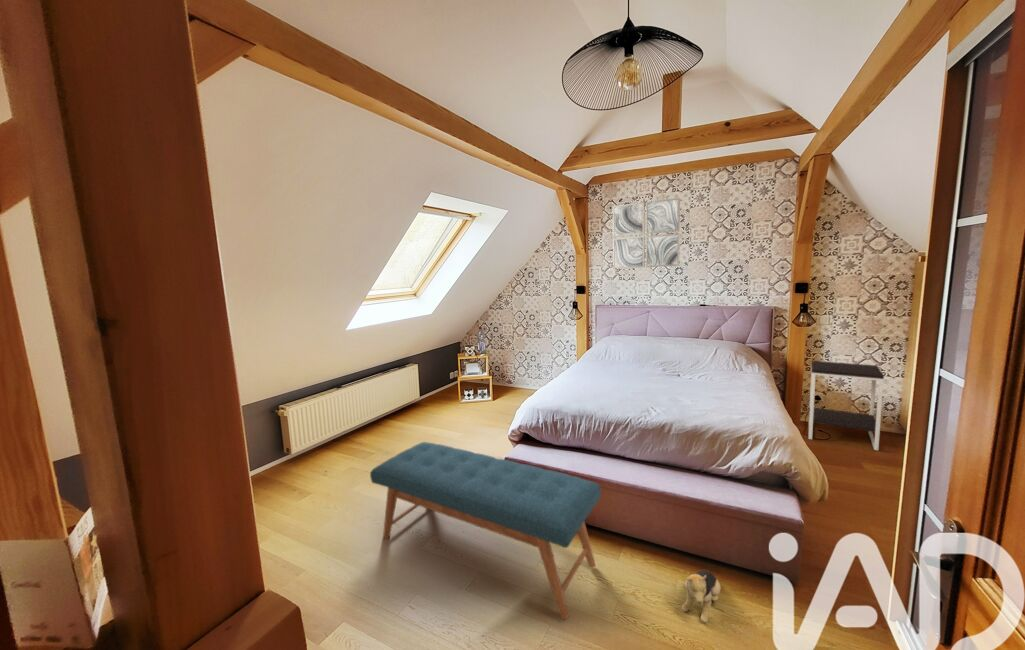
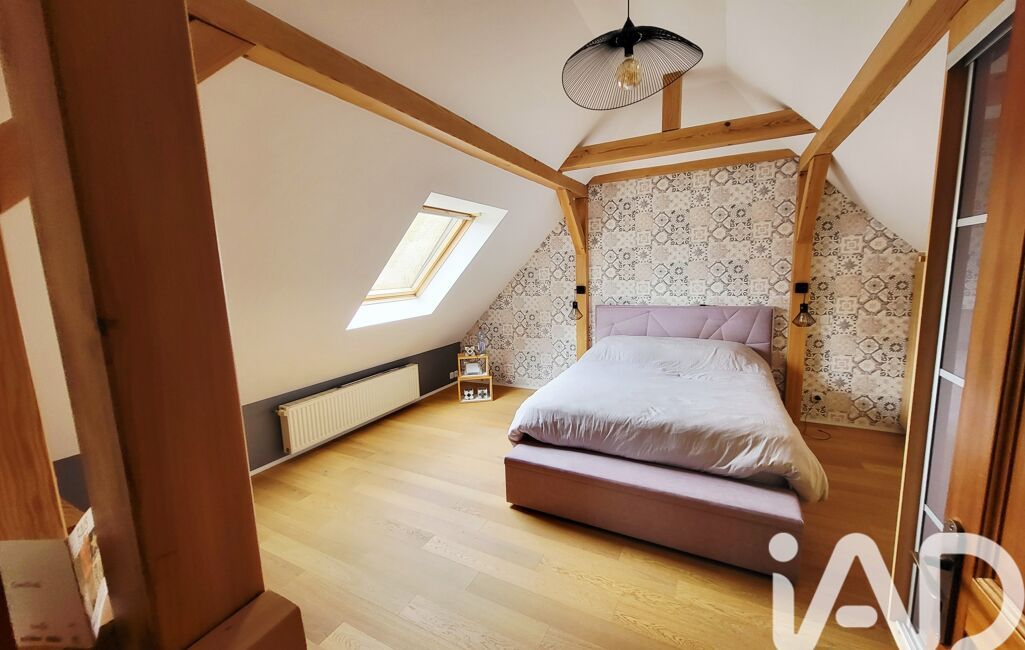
- plush toy (701, 577)
- side table (842, 411)
- bench (480, 510)
- wall art (644, 236)
